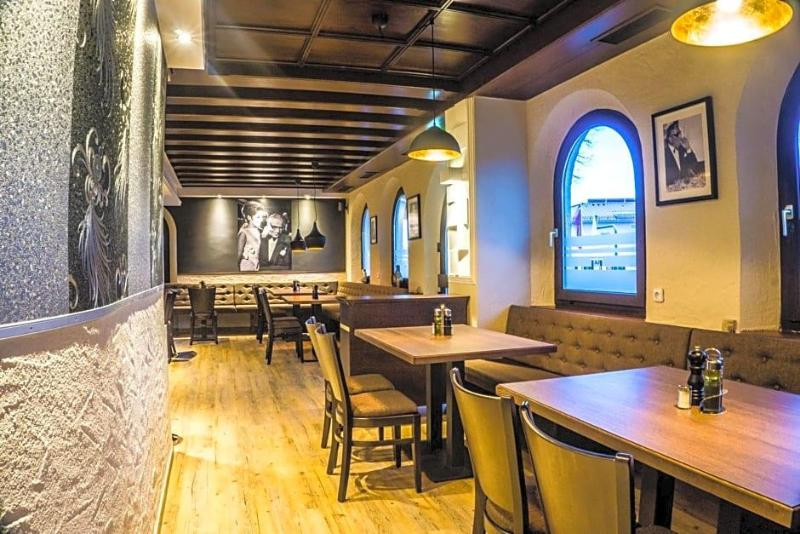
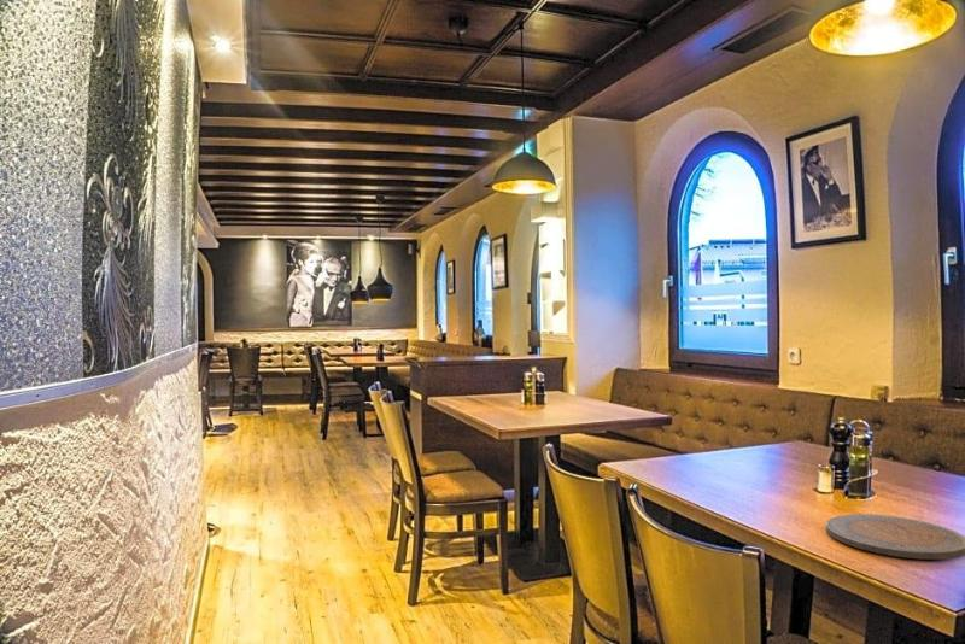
+ plate (894, 534)
